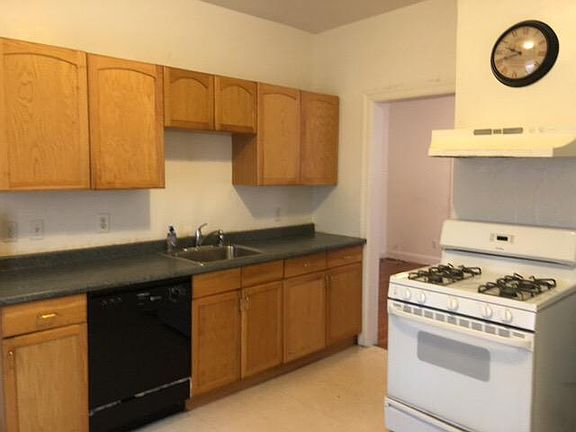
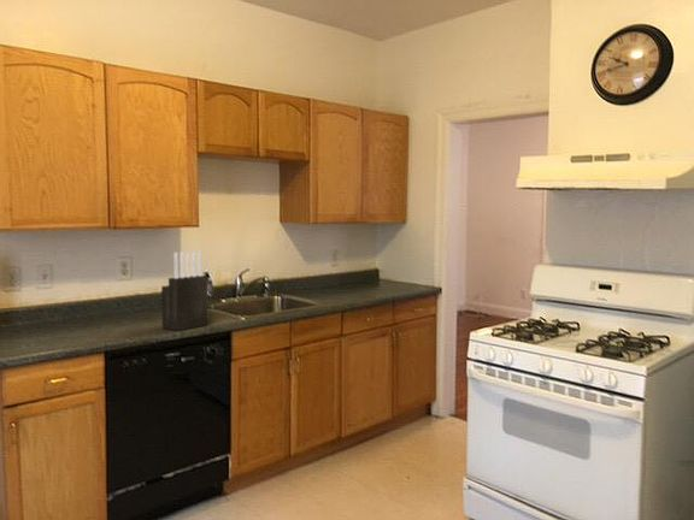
+ knife block (183, 289)
